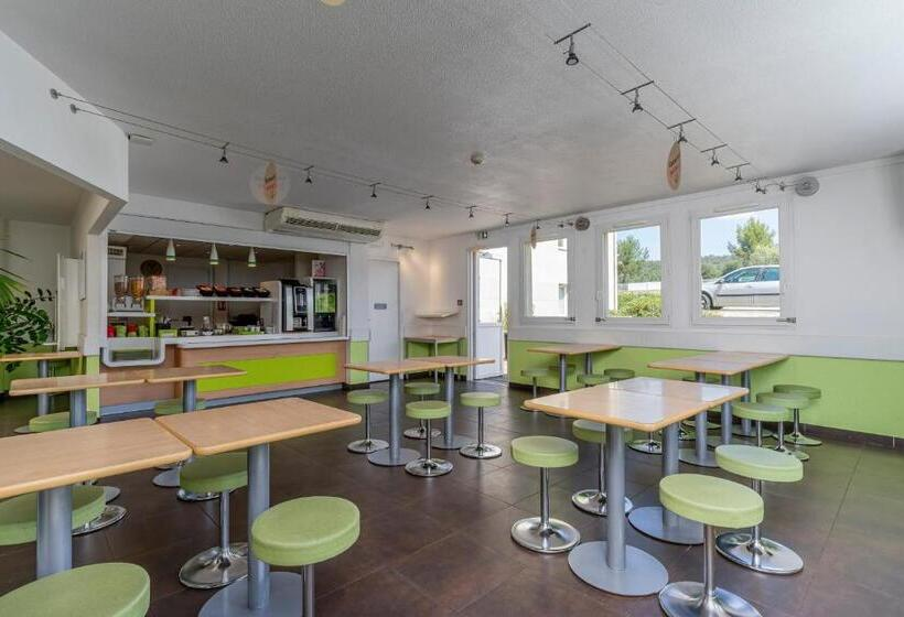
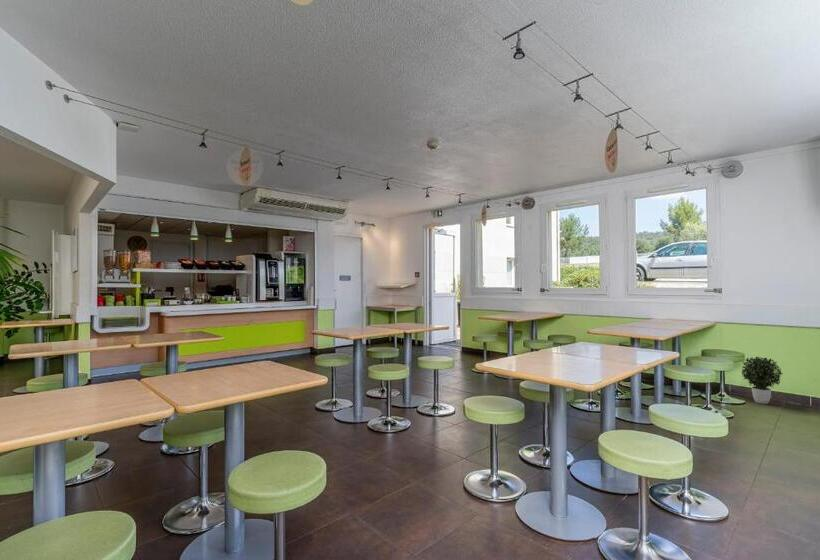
+ potted plant (761, 379)
